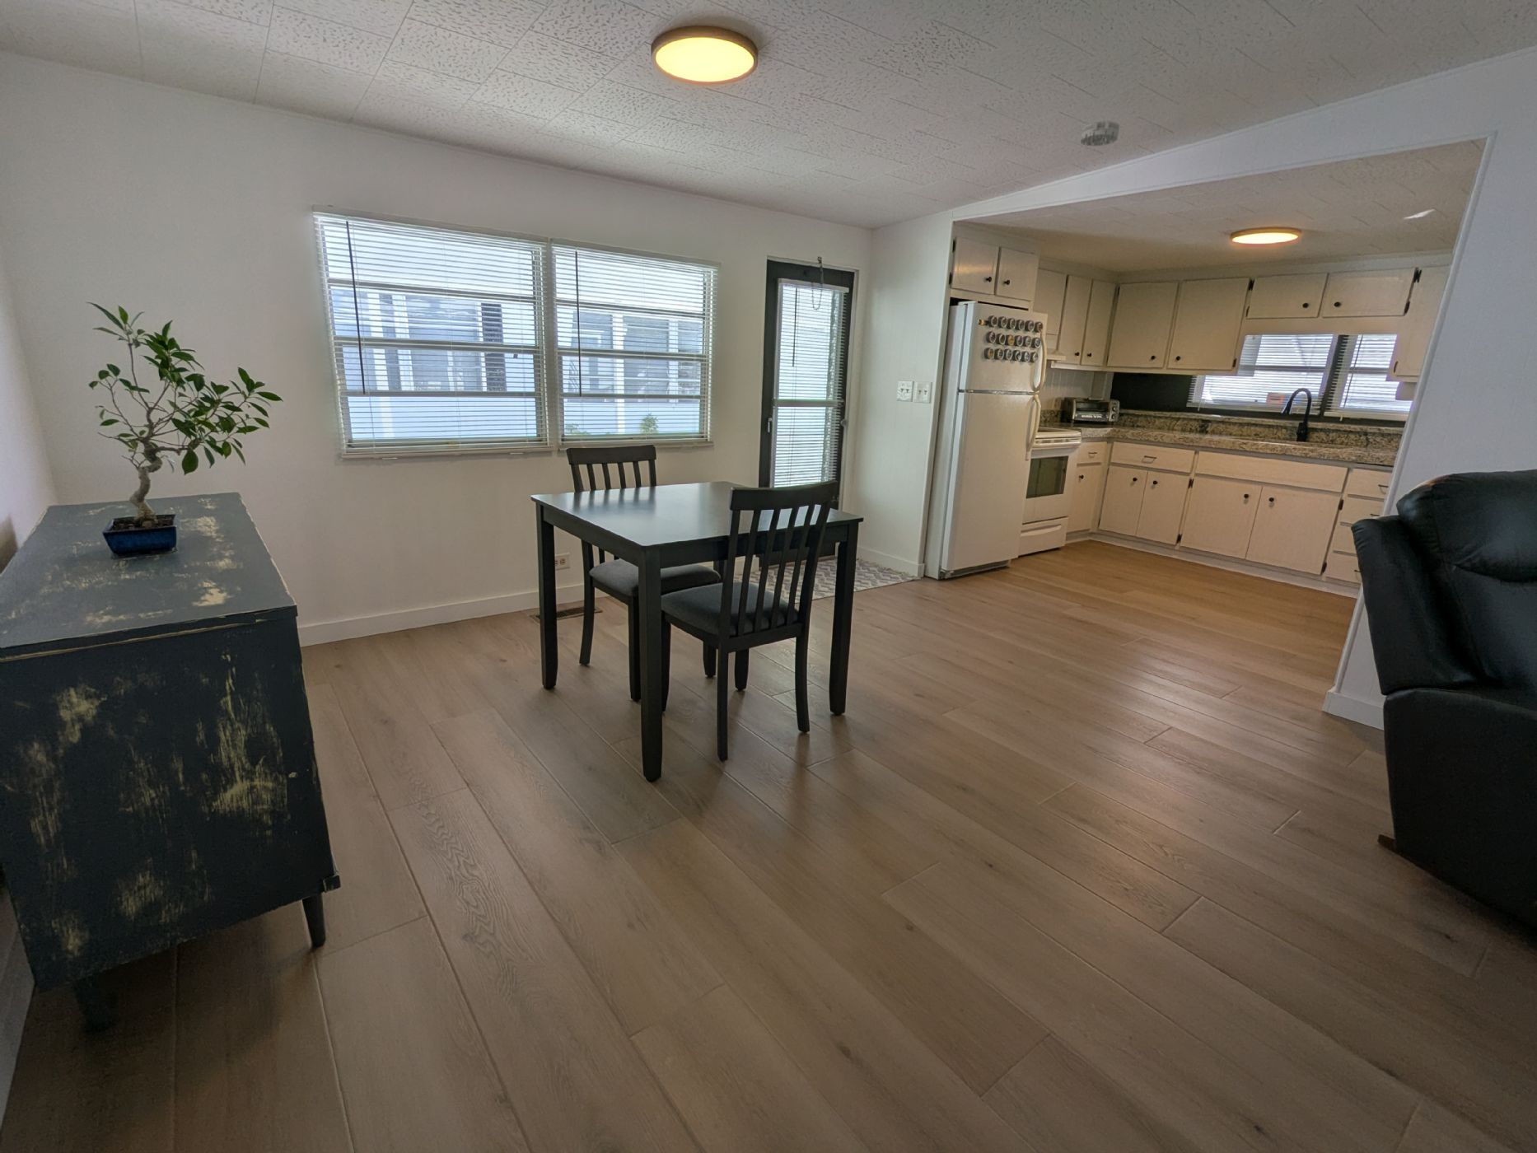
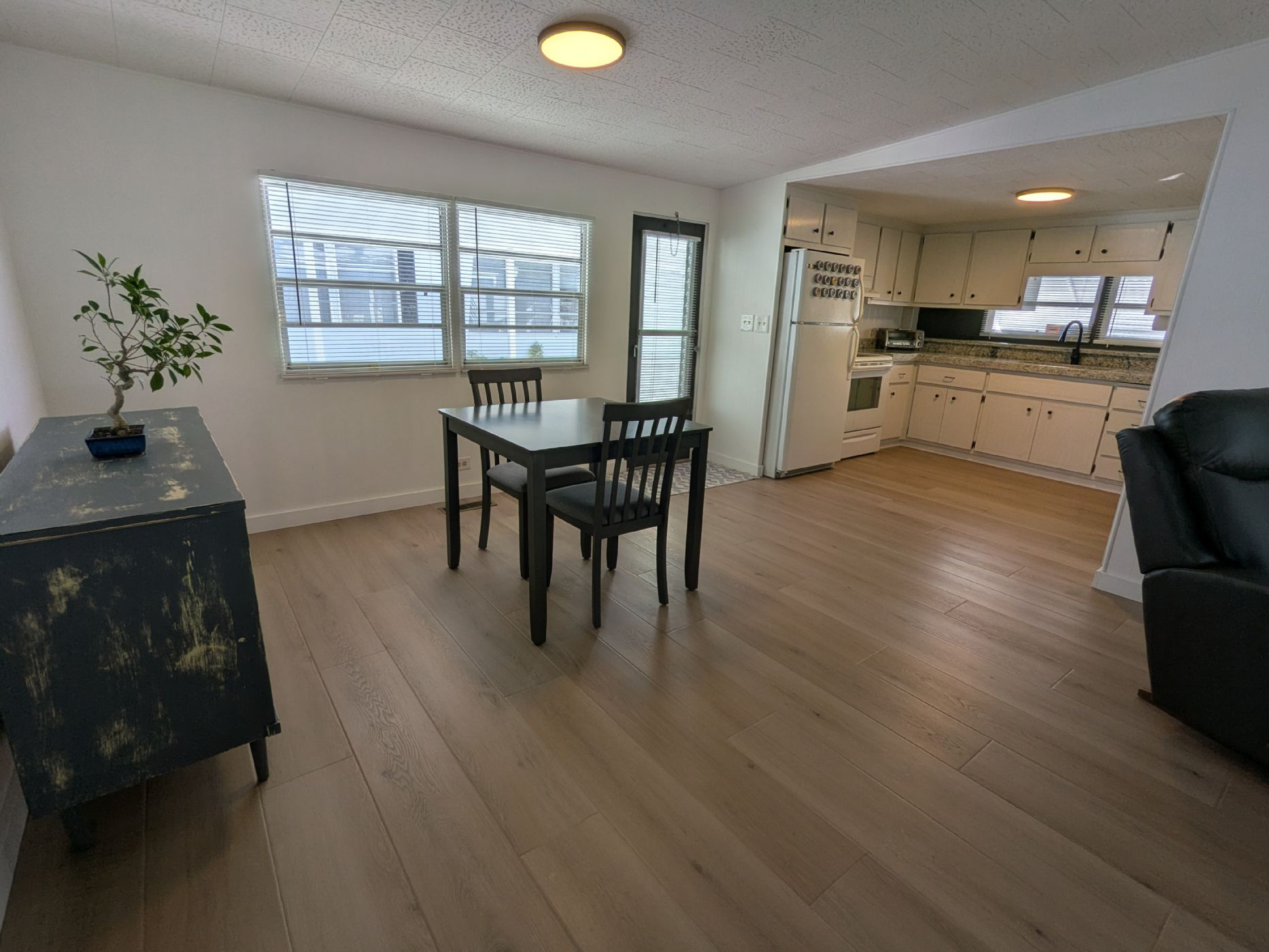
- smoke detector (1100, 132)
